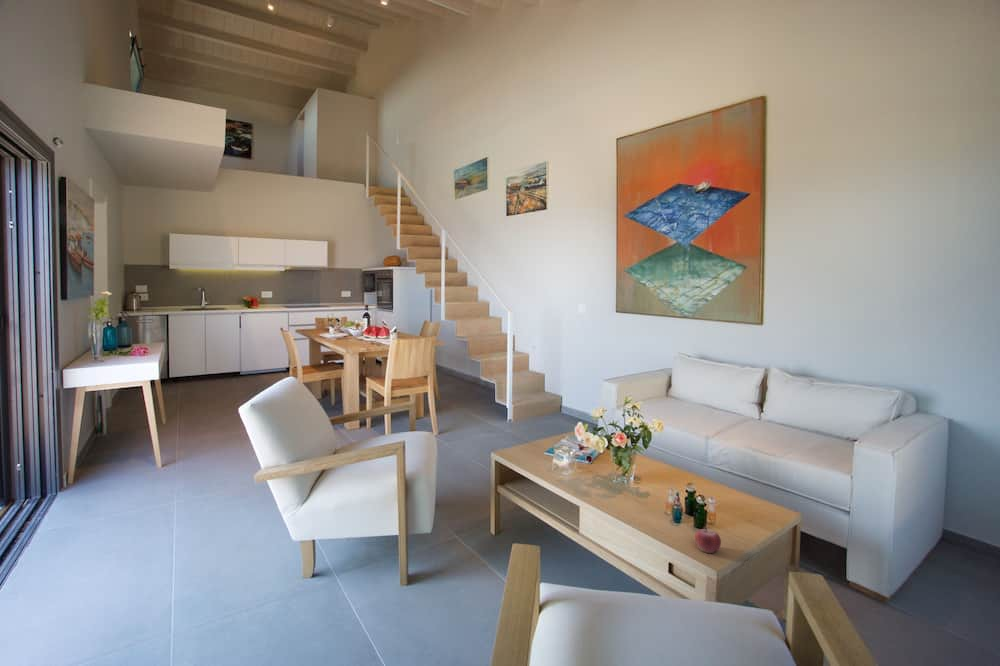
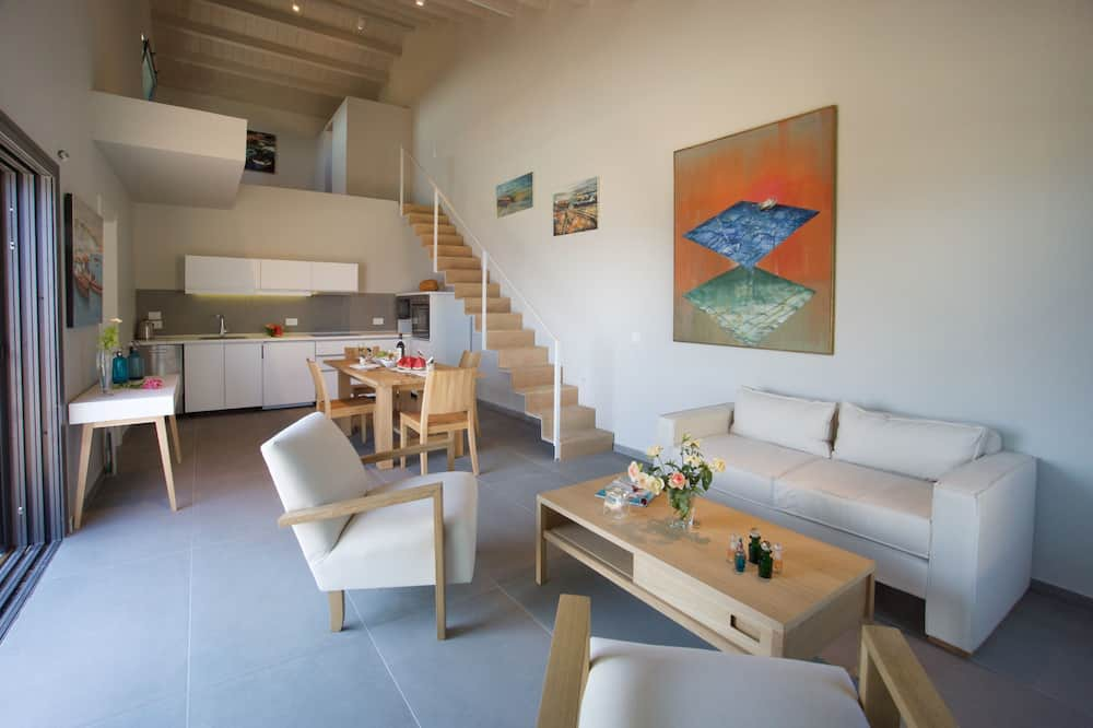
- fruit (707, 538)
